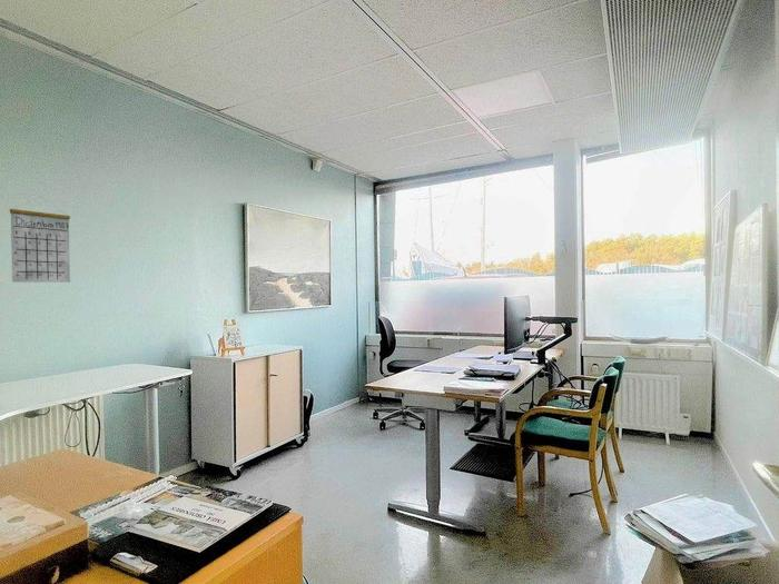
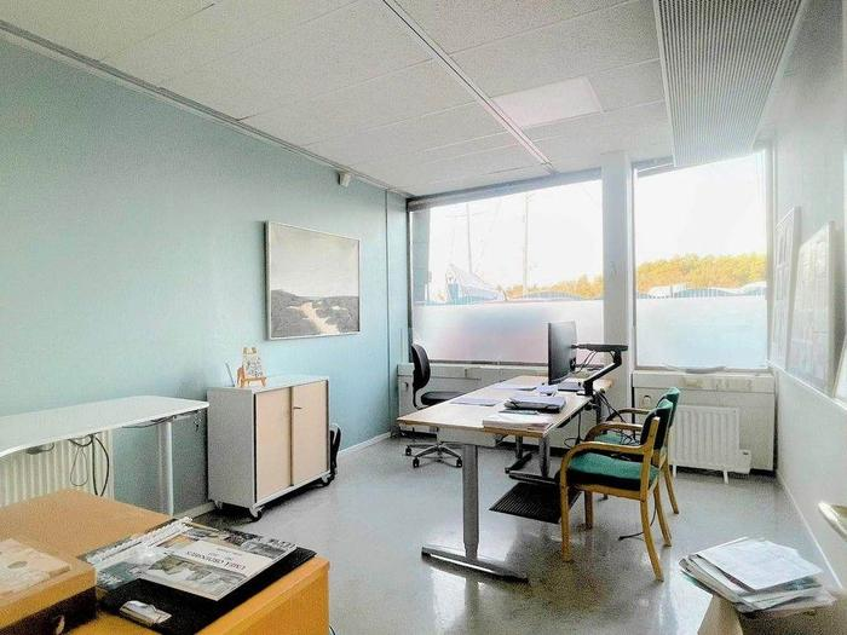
- calendar (41, 238)
